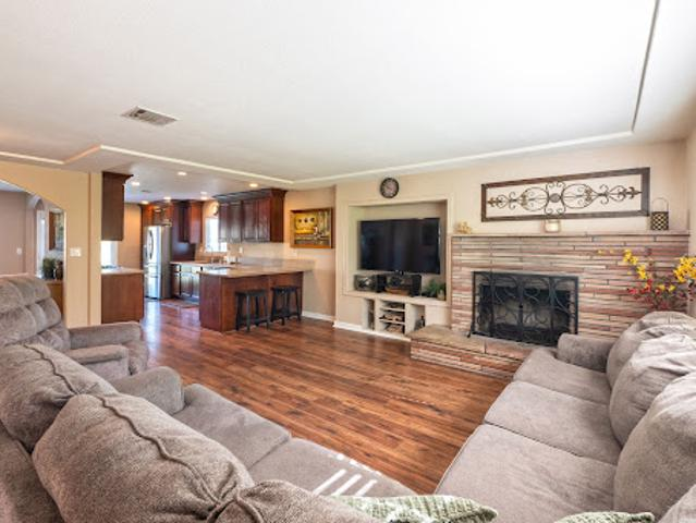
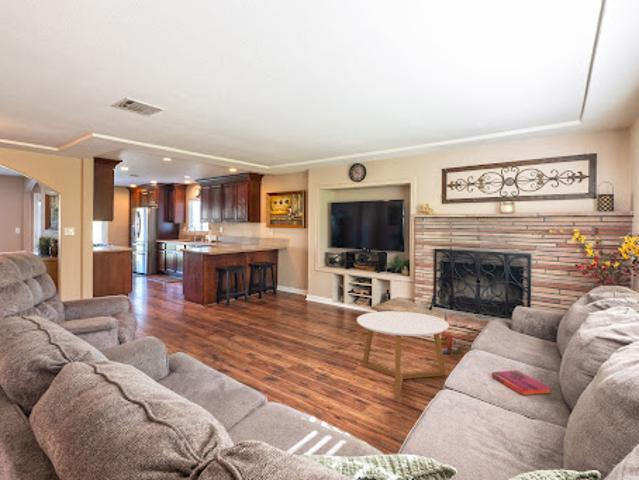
+ hardback book (519, 382)
+ coffee table (399, 349)
+ stacking toy (450, 339)
